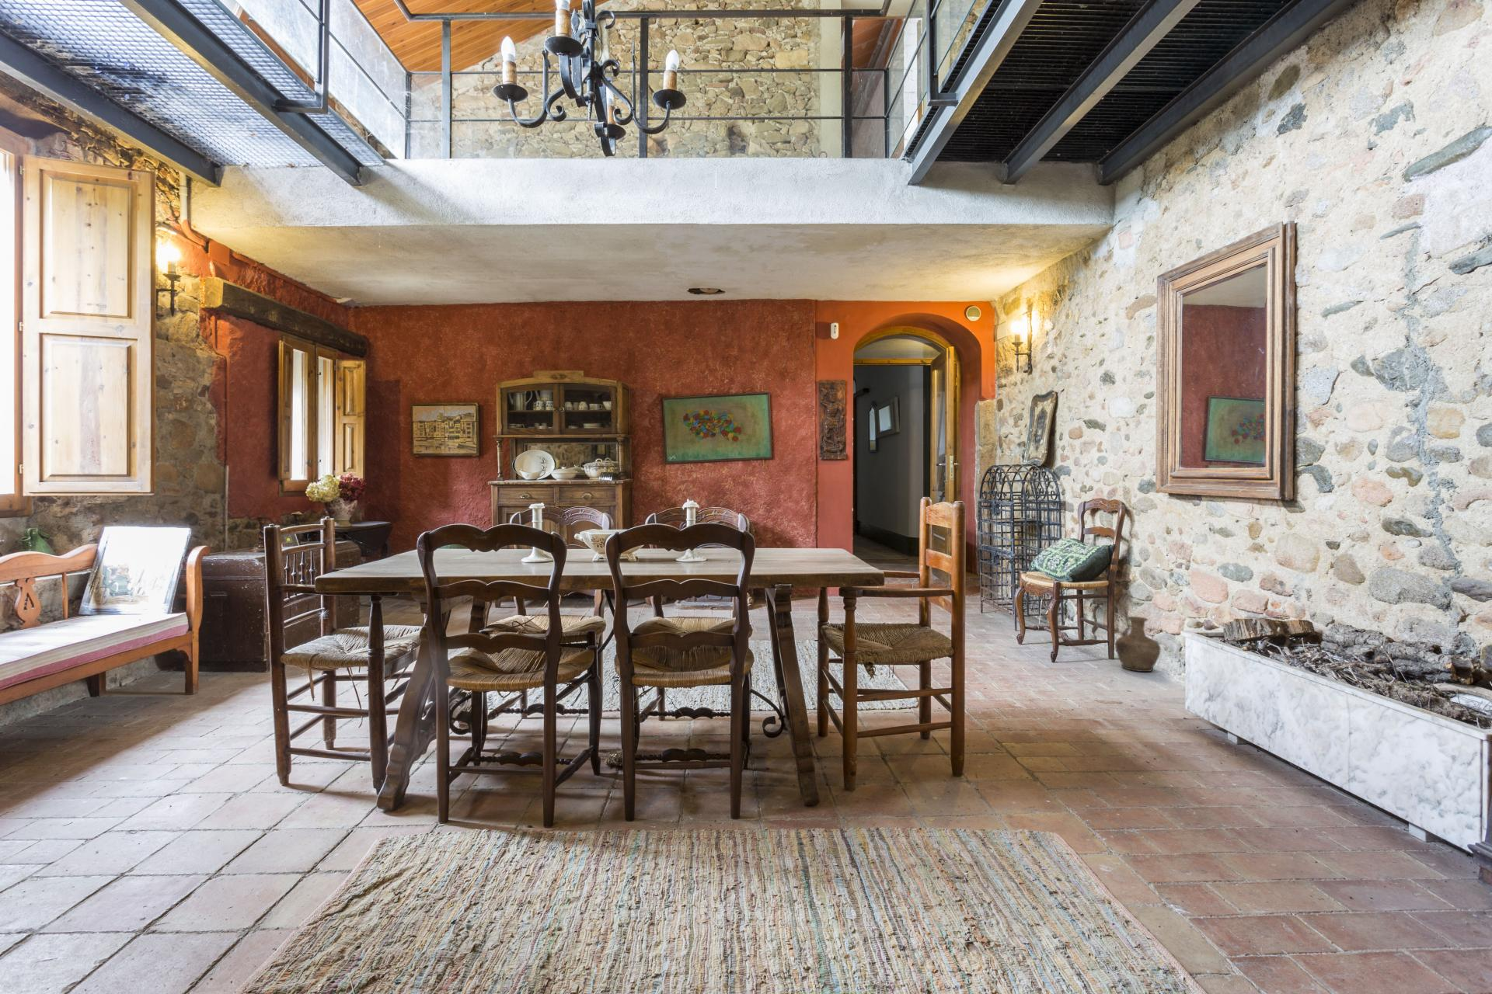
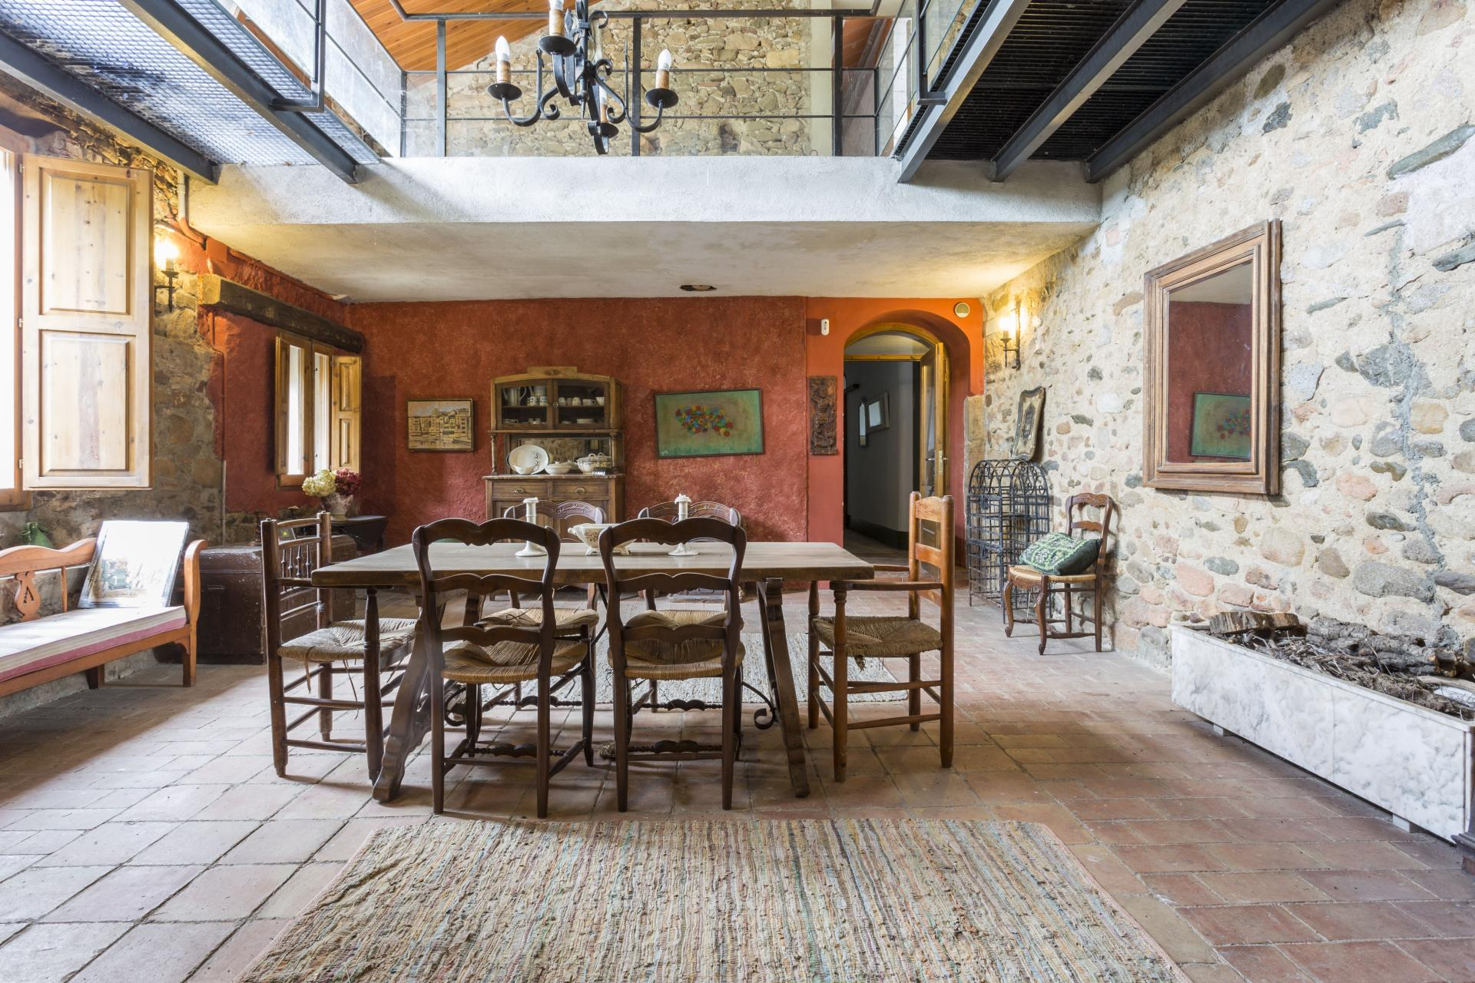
- vase (1137, 643)
